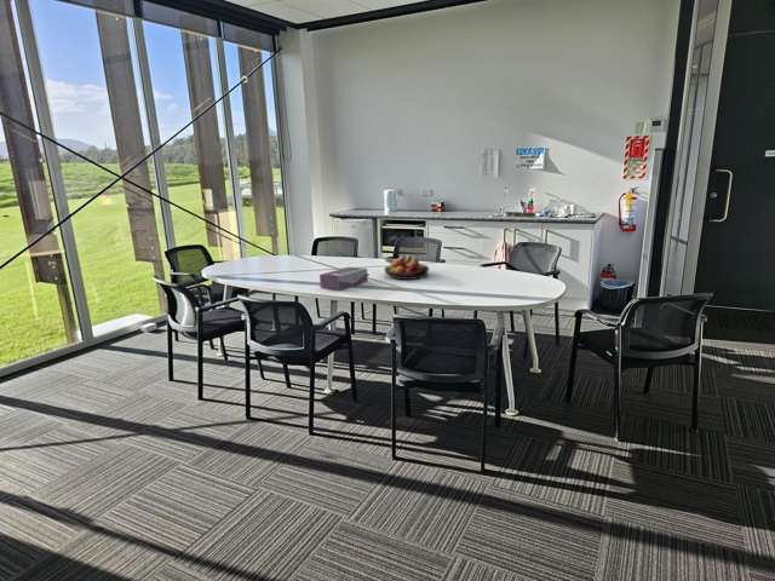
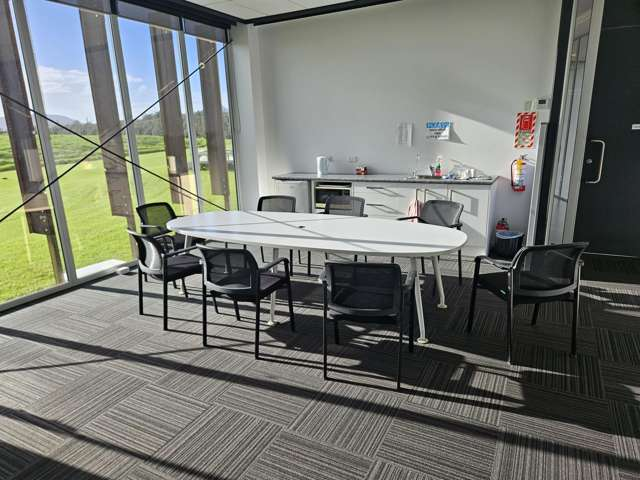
- tissue box (344, 277)
- fruit bowl (406, 265)
